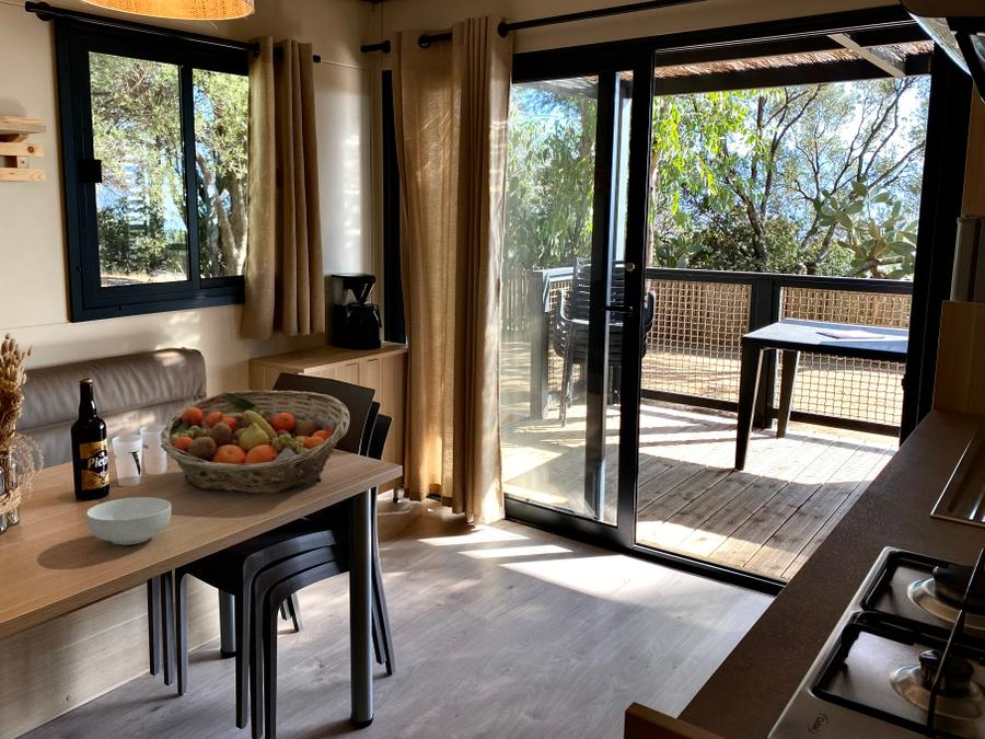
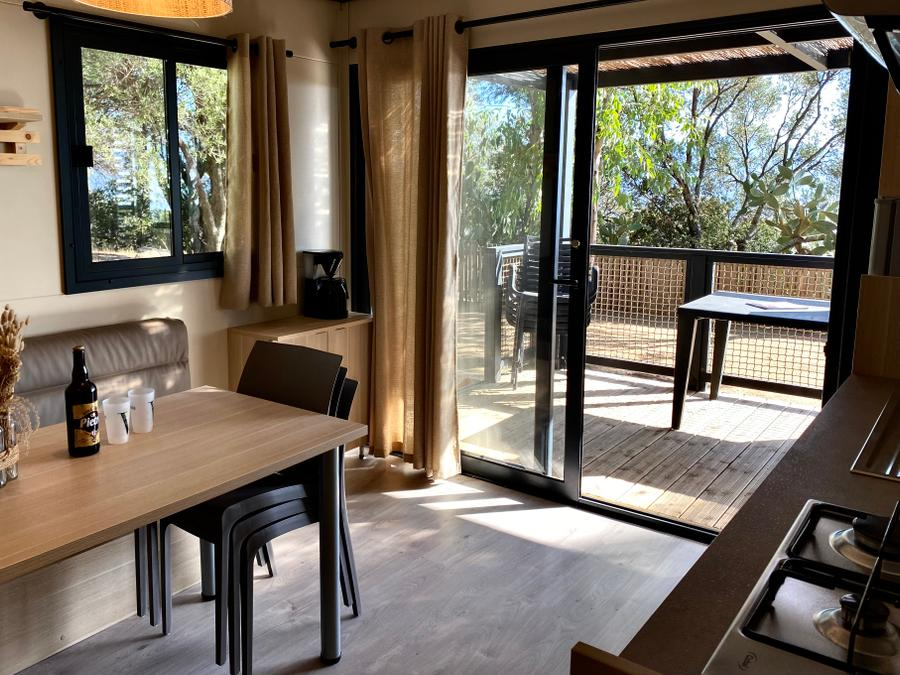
- cereal bowl (129, 522)
- fruit basket (256, 439)
